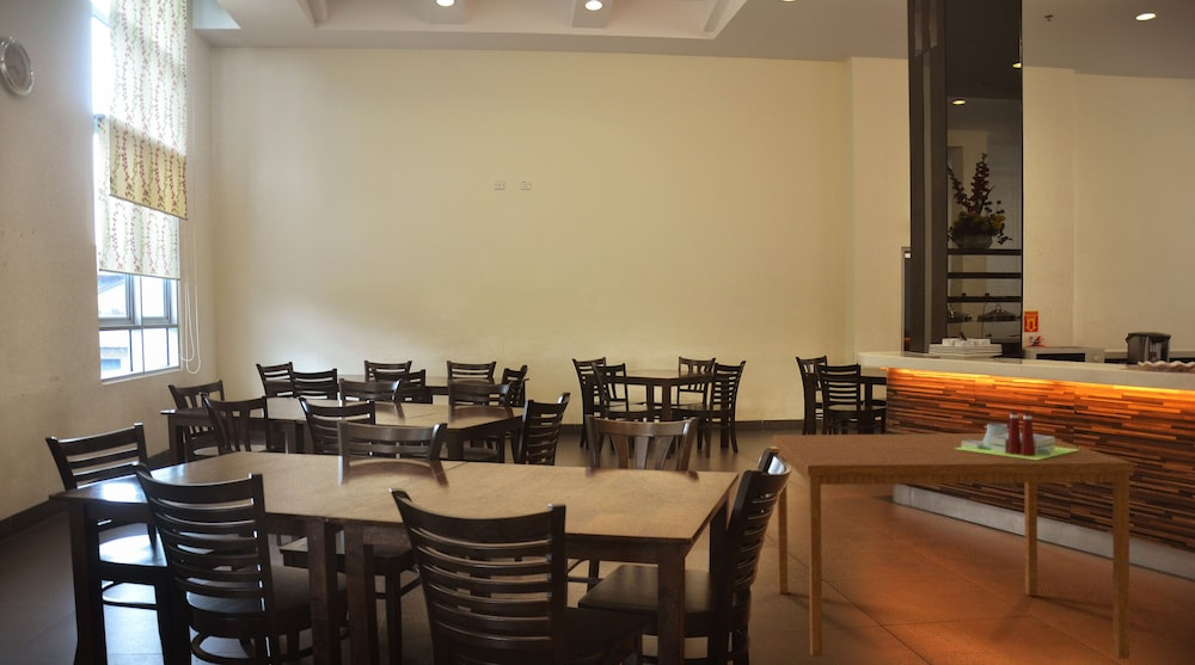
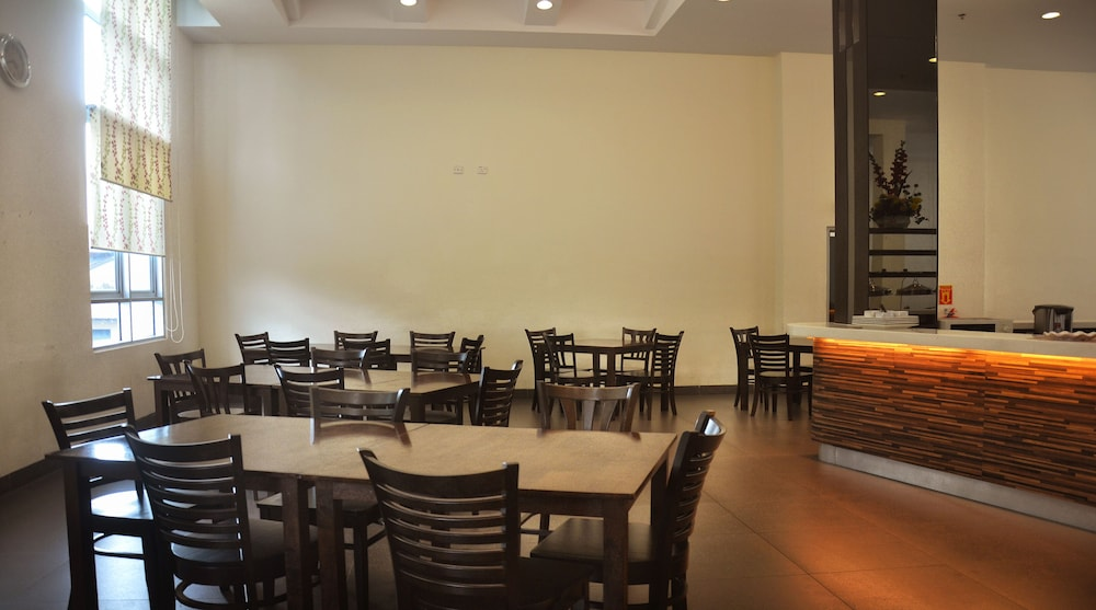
- architectural model (1016, 429)
- dining table (933, 482)
